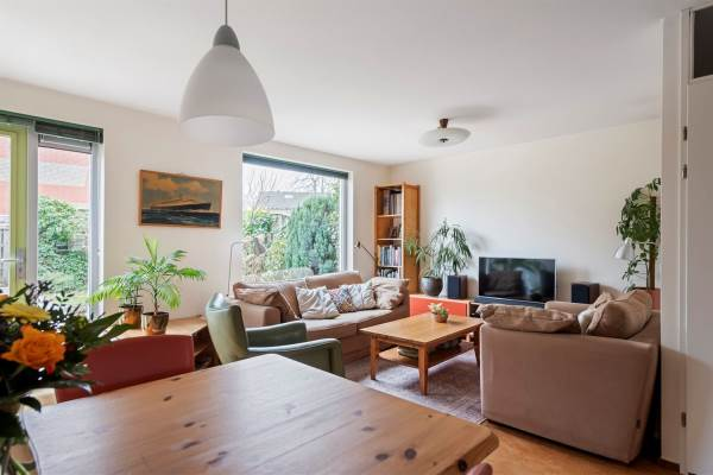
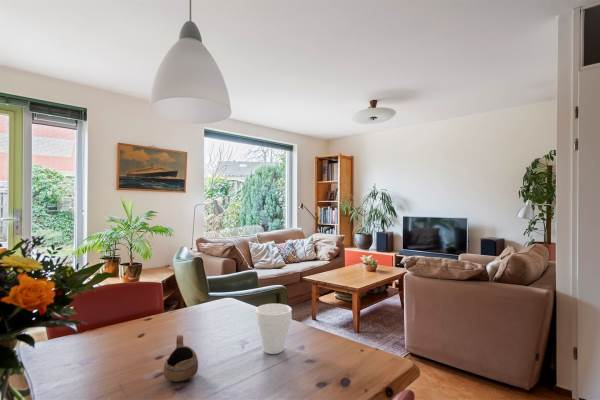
+ cup (273, 329)
+ cup (182, 357)
